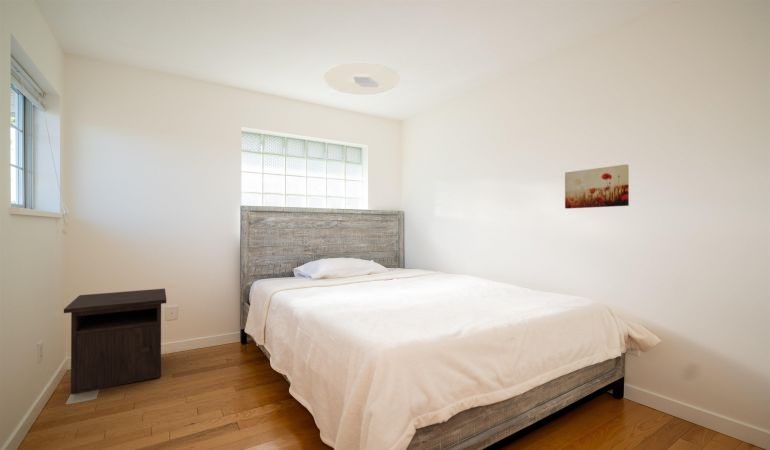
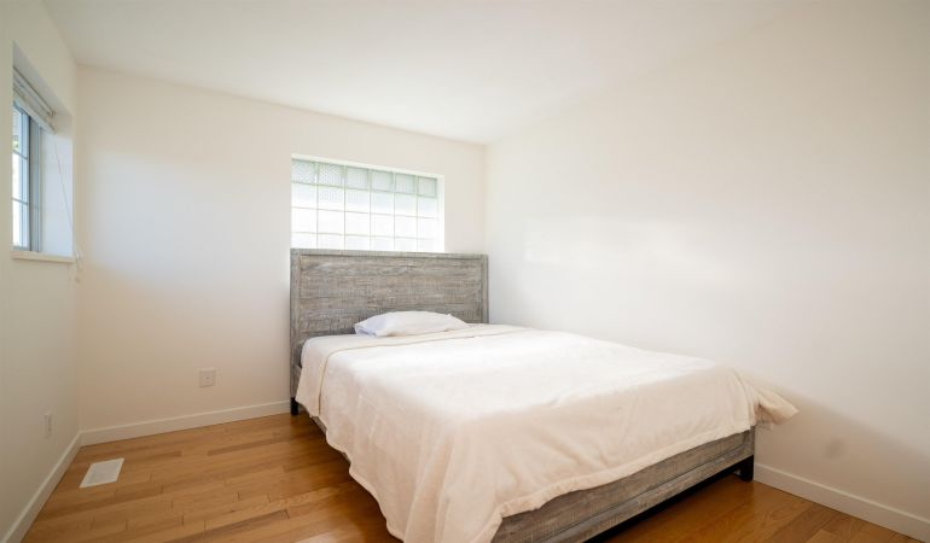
- ceiling light (361, 76)
- wall art (594, 188)
- nightstand (121, 335)
